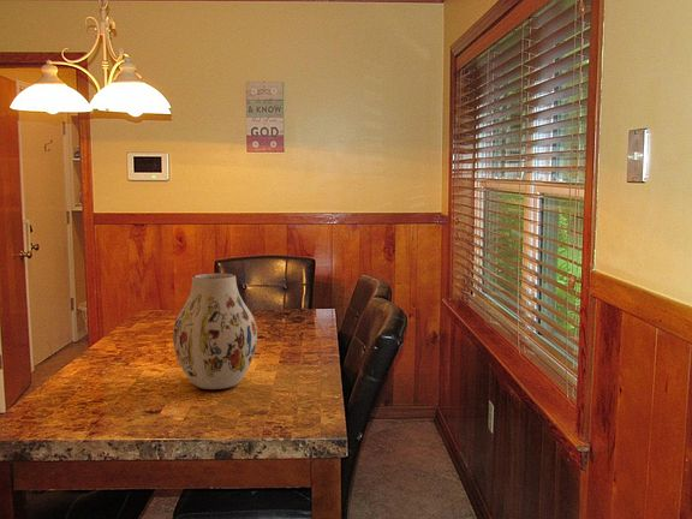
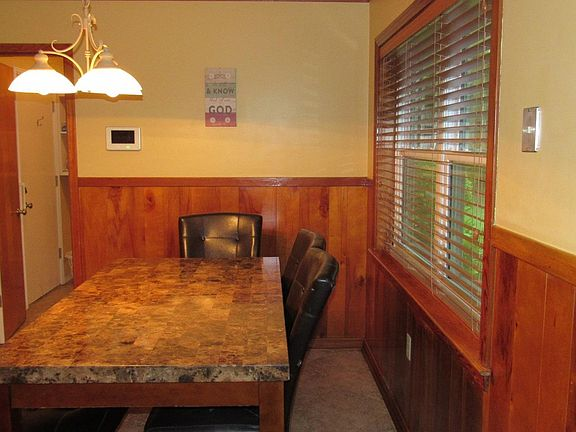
- vase (215, 330)
